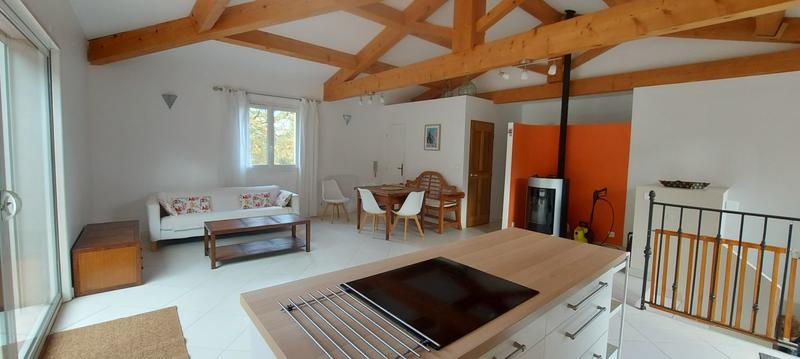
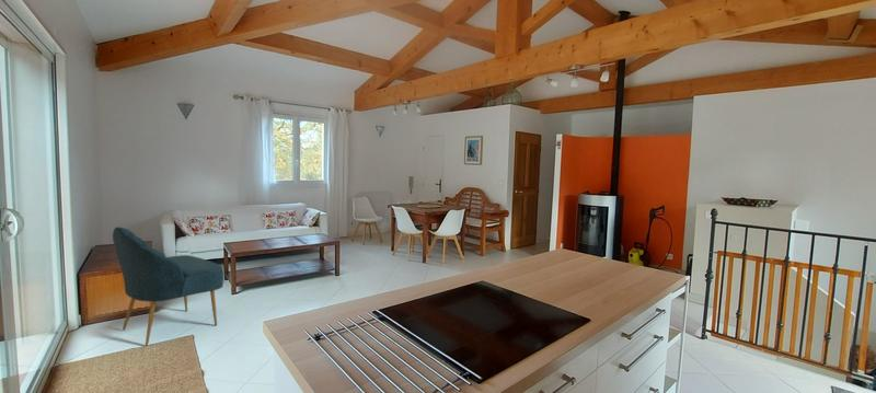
+ chair (166, 276)
